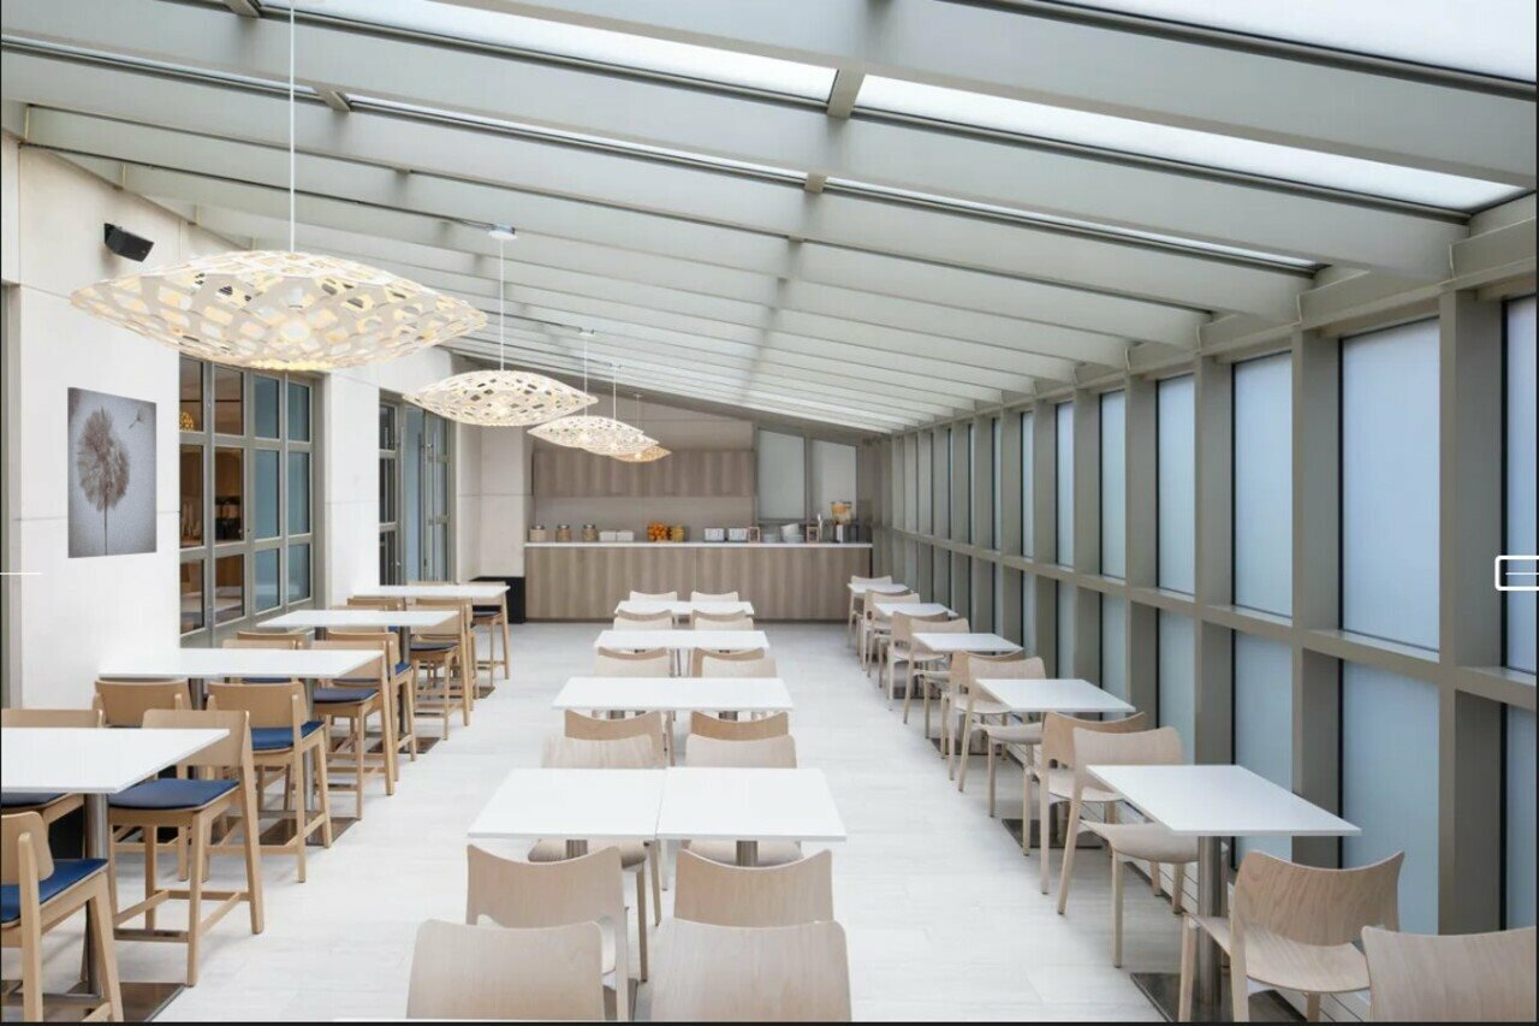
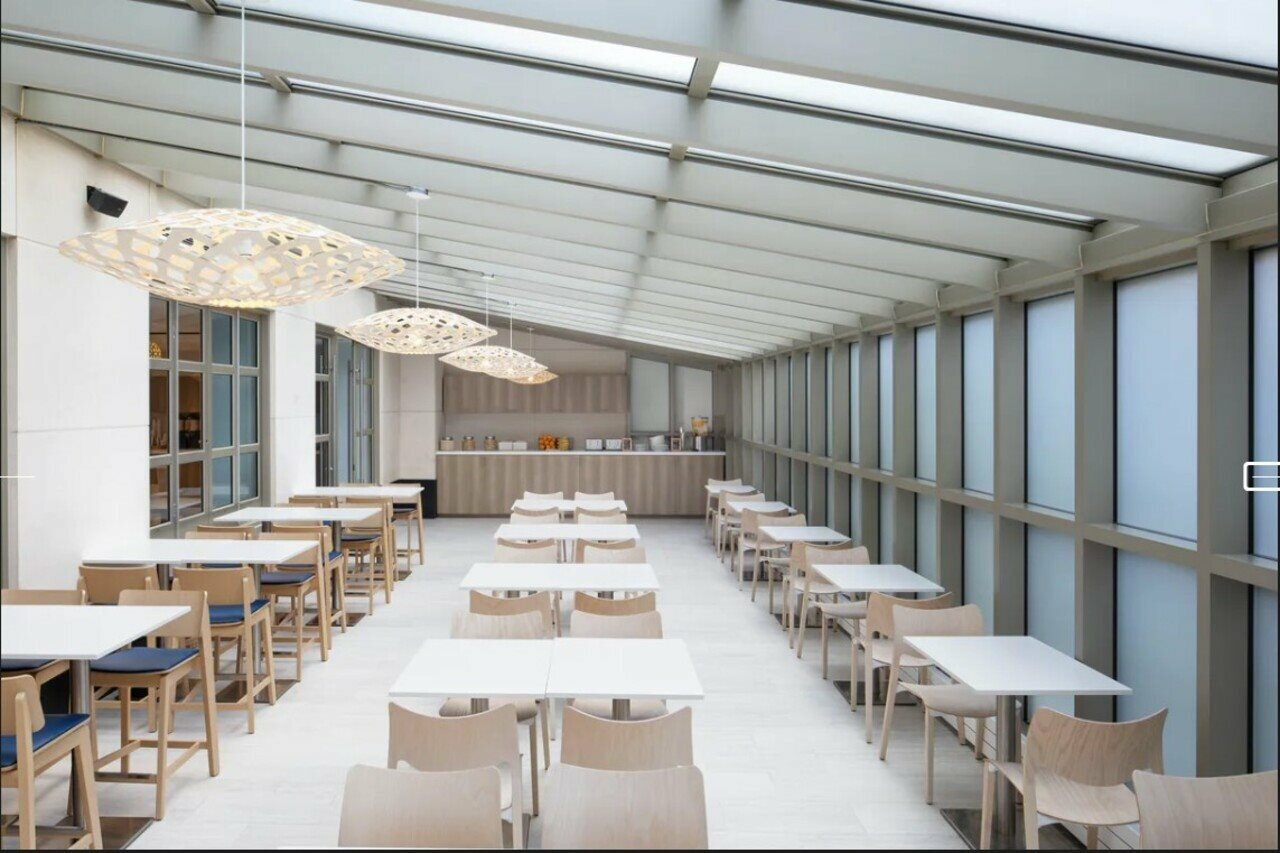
- wall art (114, 475)
